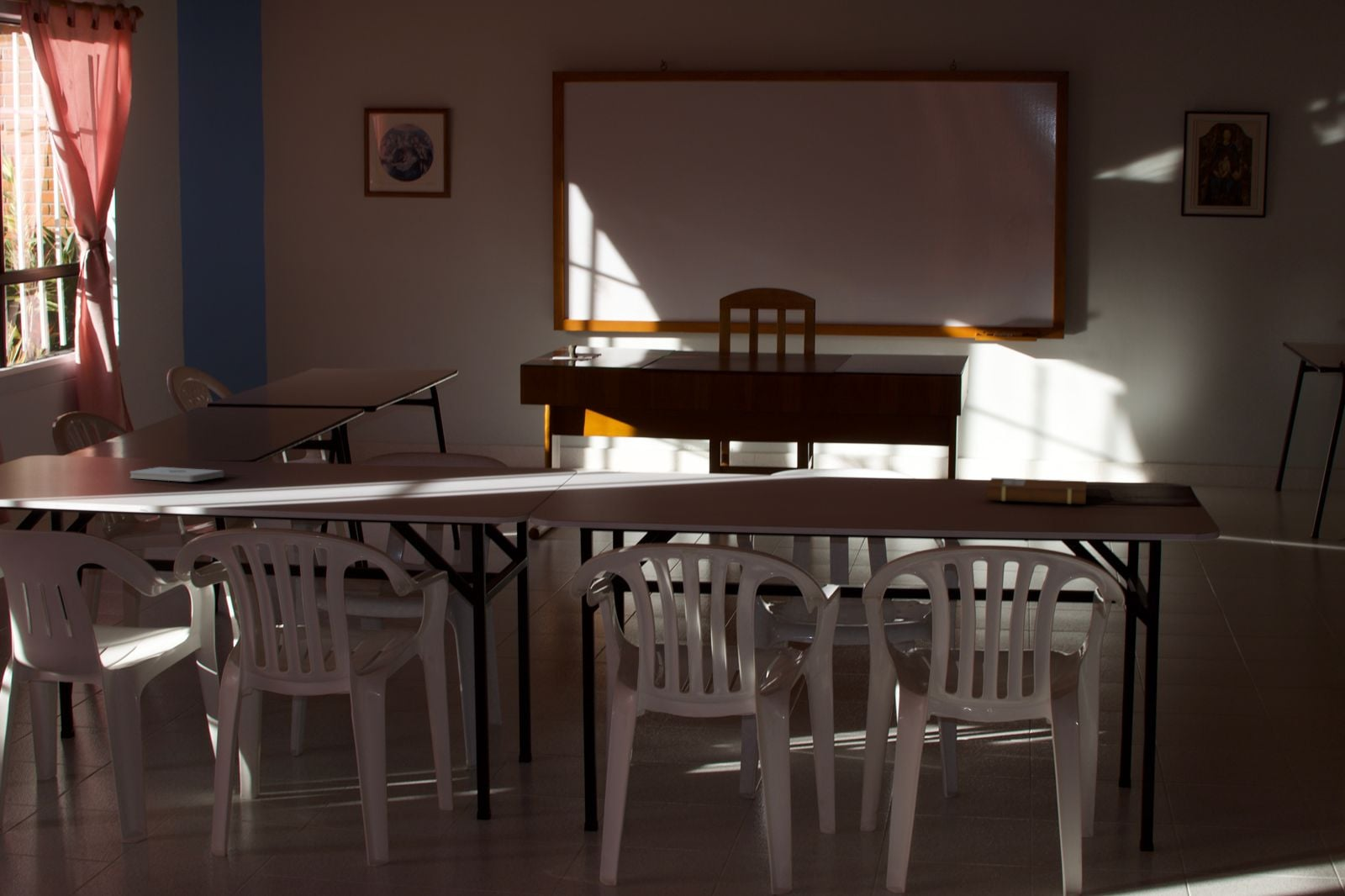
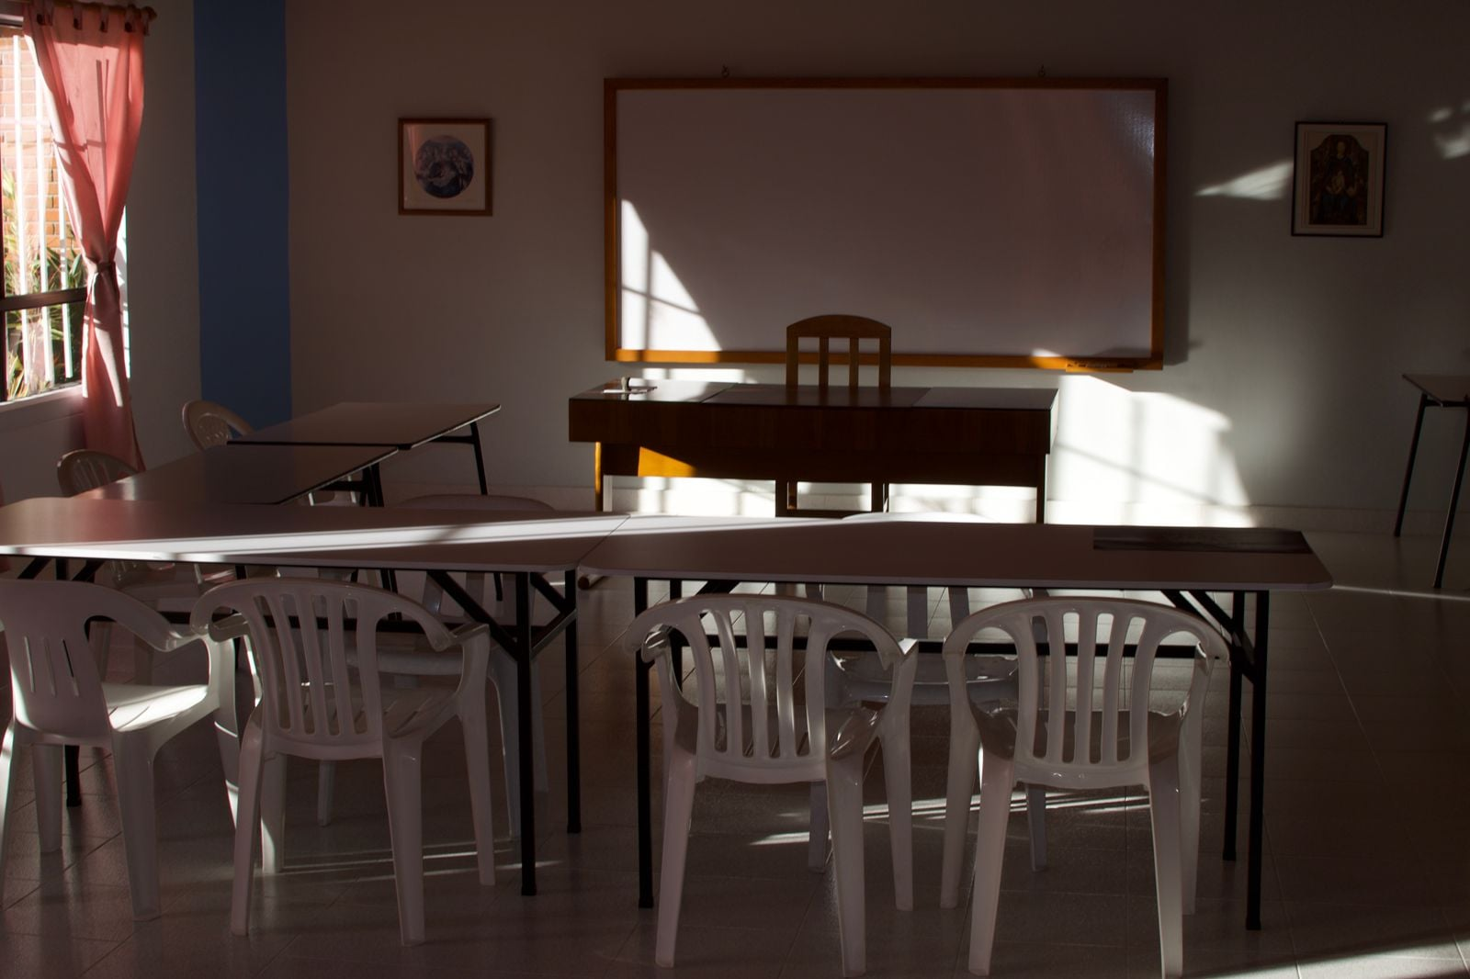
- notebook (1034, 490)
- notepad (176, 474)
